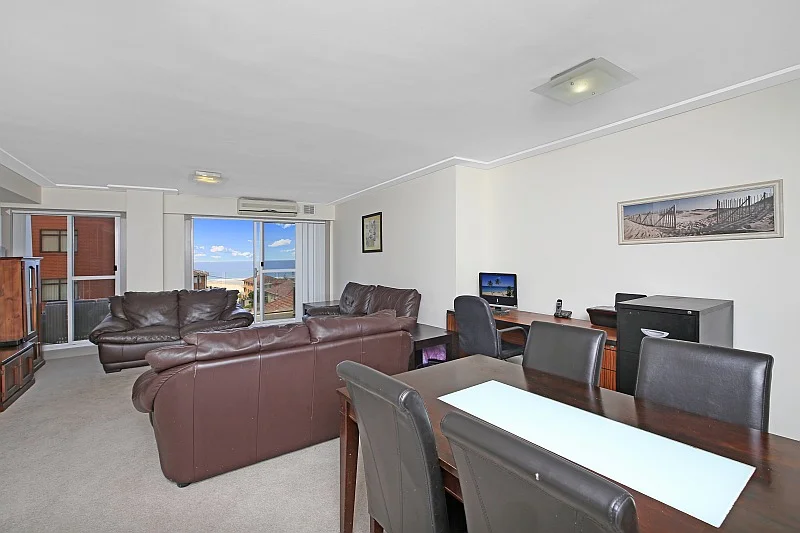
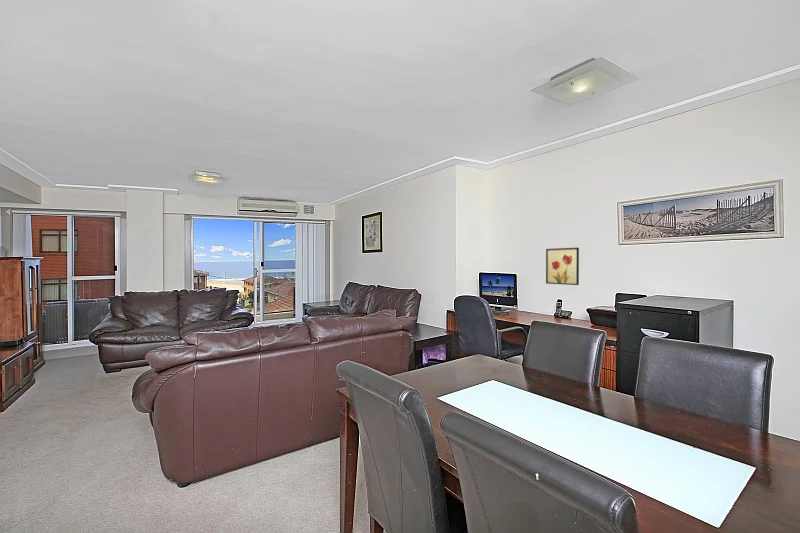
+ wall art (562, 266)
